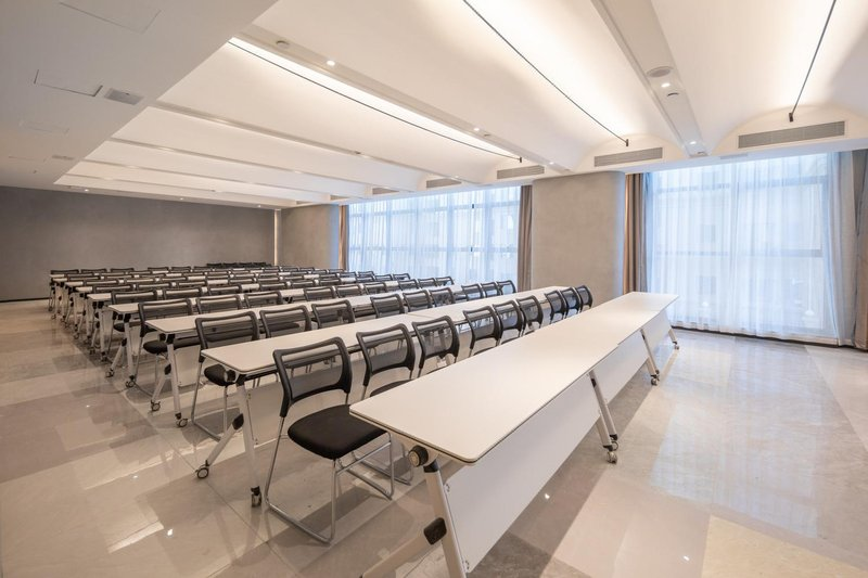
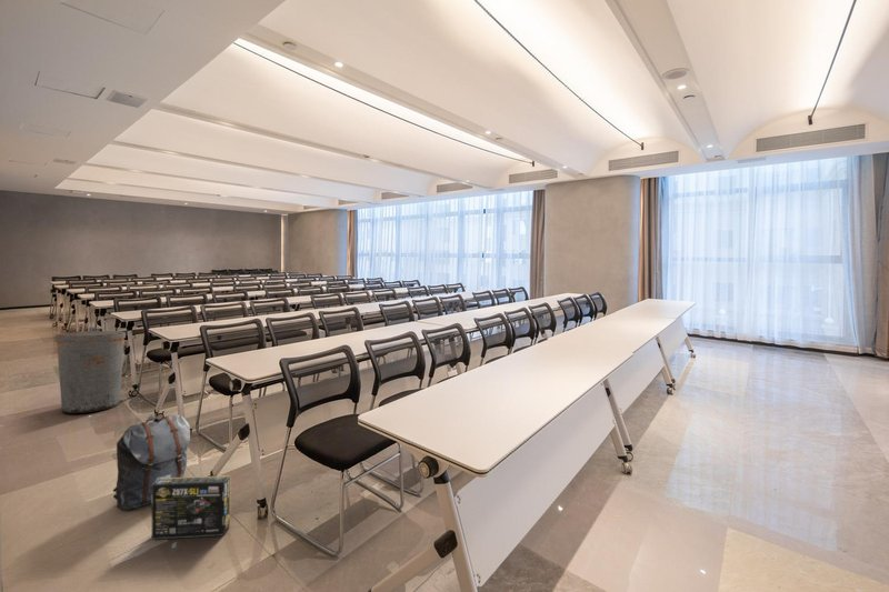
+ backpack (152, 455)
+ box (191, 505)
+ trash can (91, 367)
